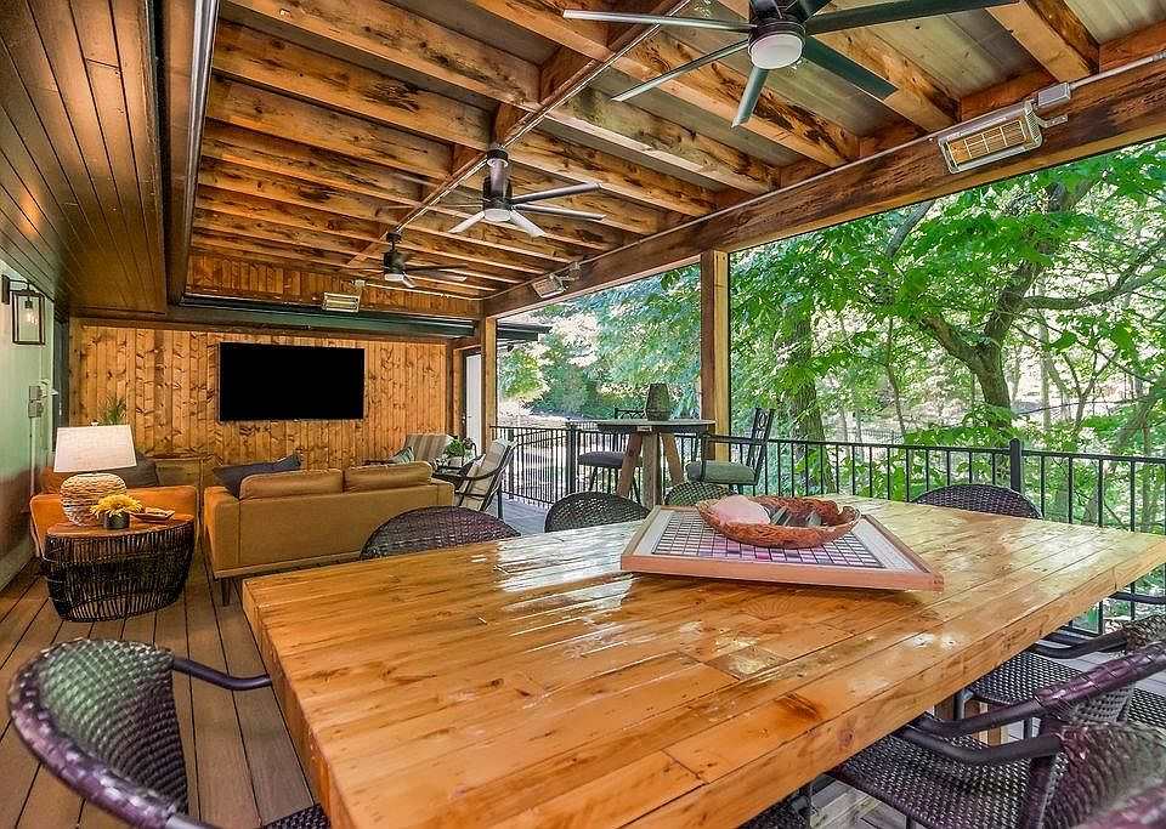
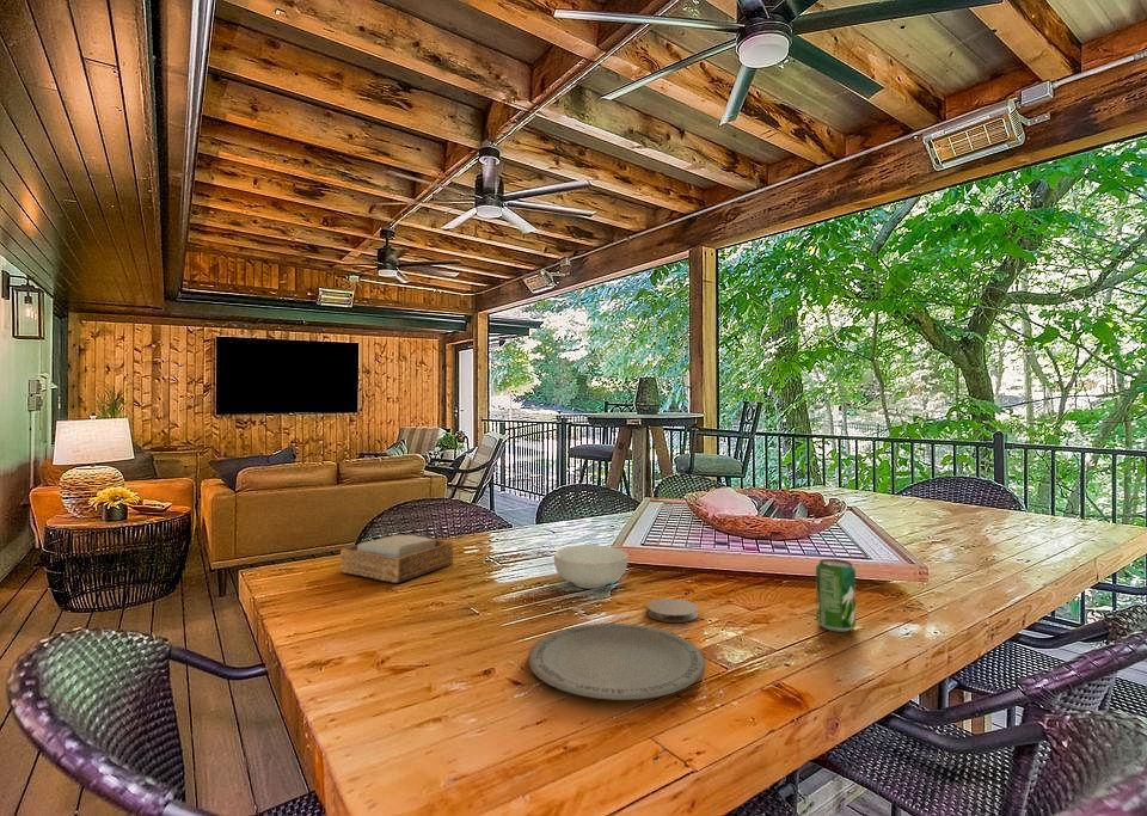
+ beverage can (835, 594)
+ plate (615, 659)
+ coaster (671, 609)
+ cereal bowl (590, 567)
+ napkin holder (398, 553)
